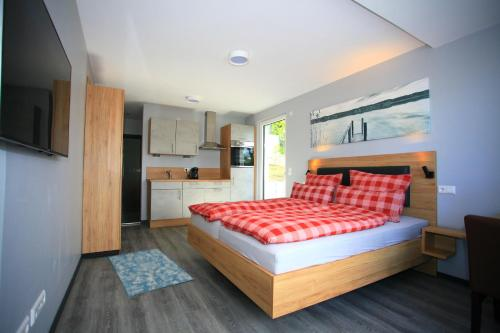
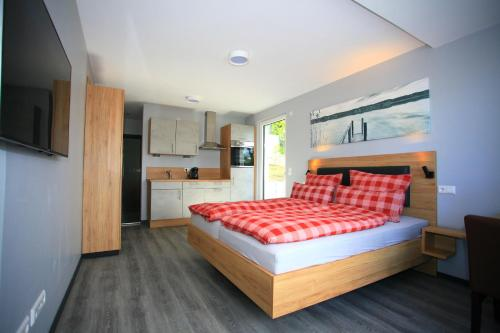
- rug (146, 266)
